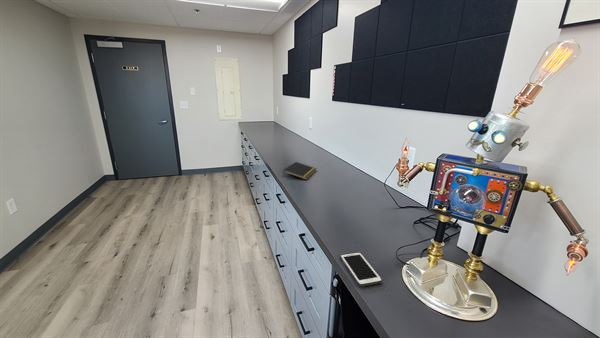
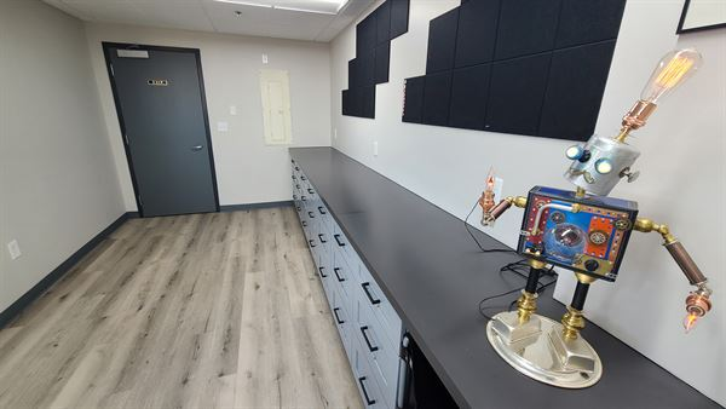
- cell phone (359, 267)
- notepad (300, 170)
